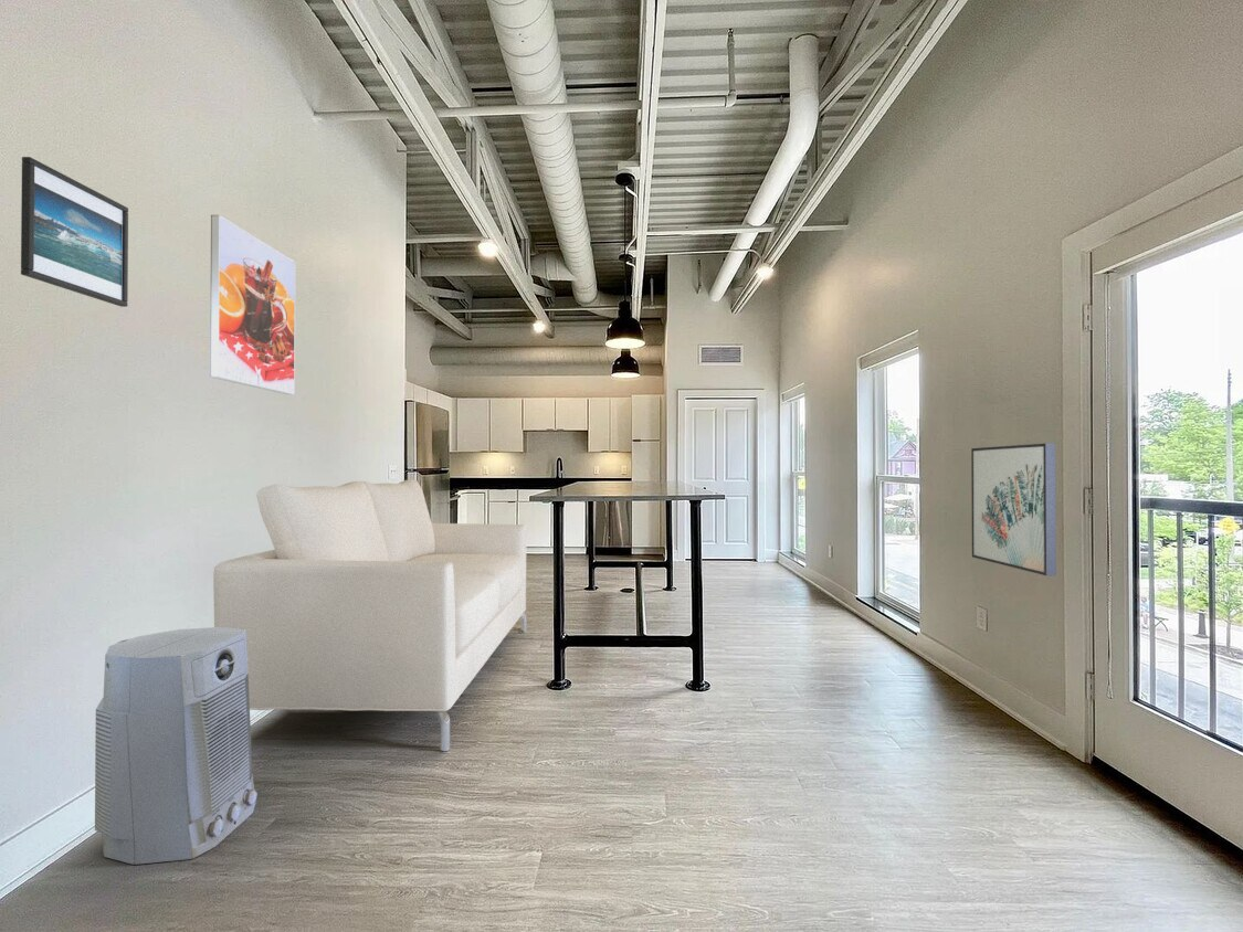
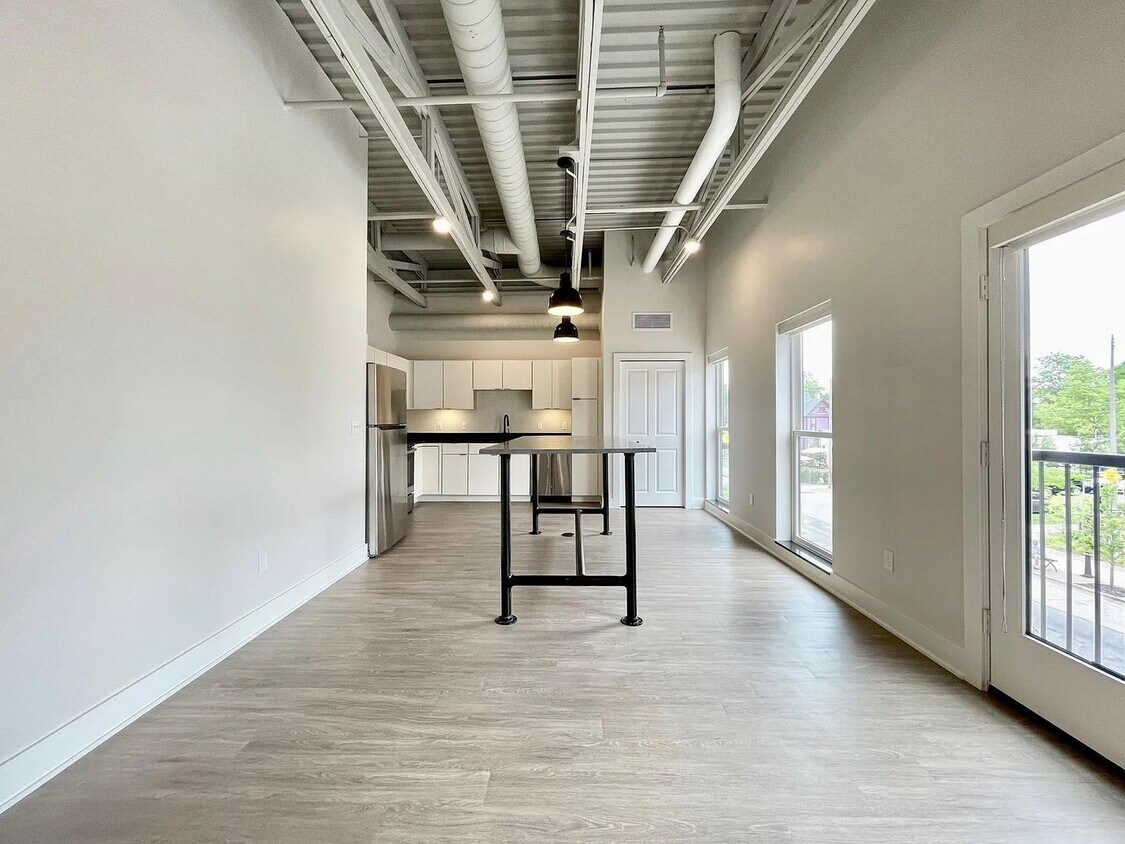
- sofa (413, 578)
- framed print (256, 314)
- wall art (1009, 506)
- air purifier (176, 734)
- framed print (78, 237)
